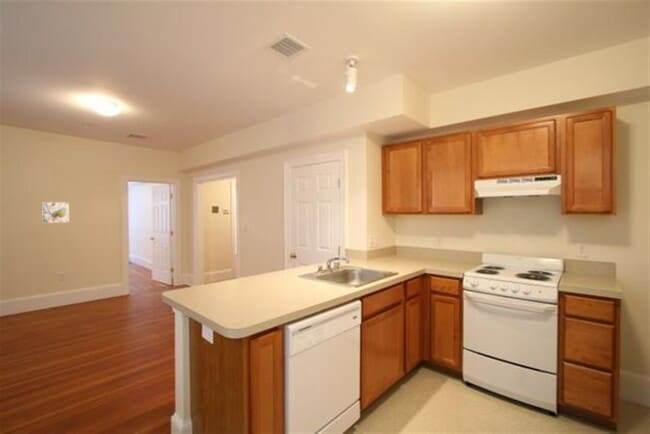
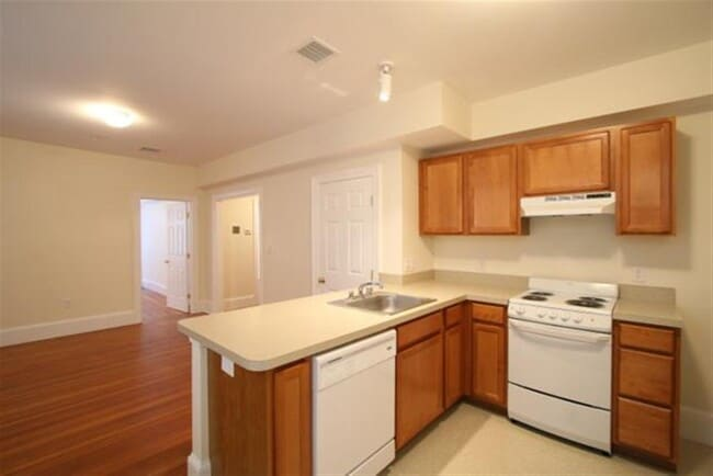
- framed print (55, 212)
